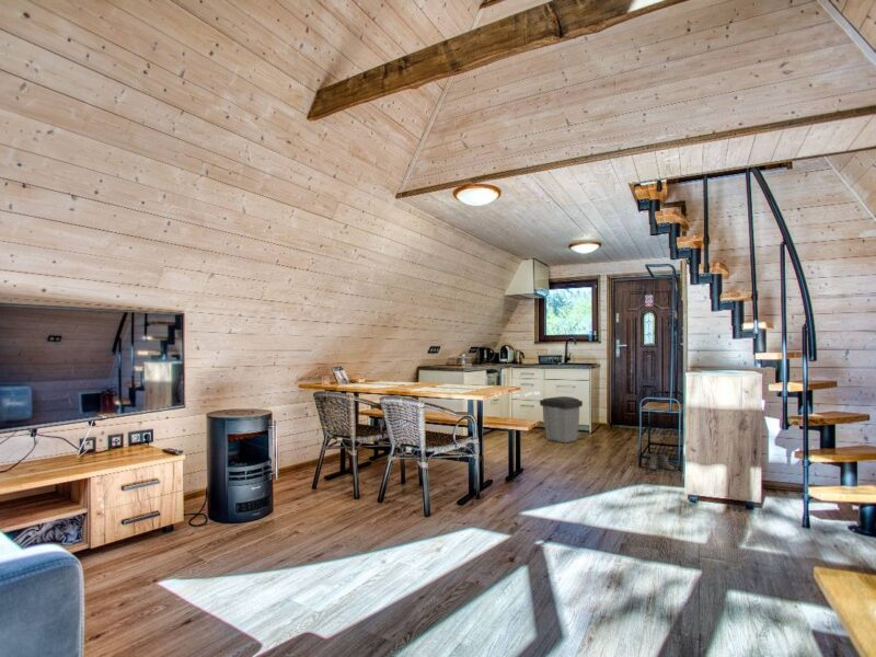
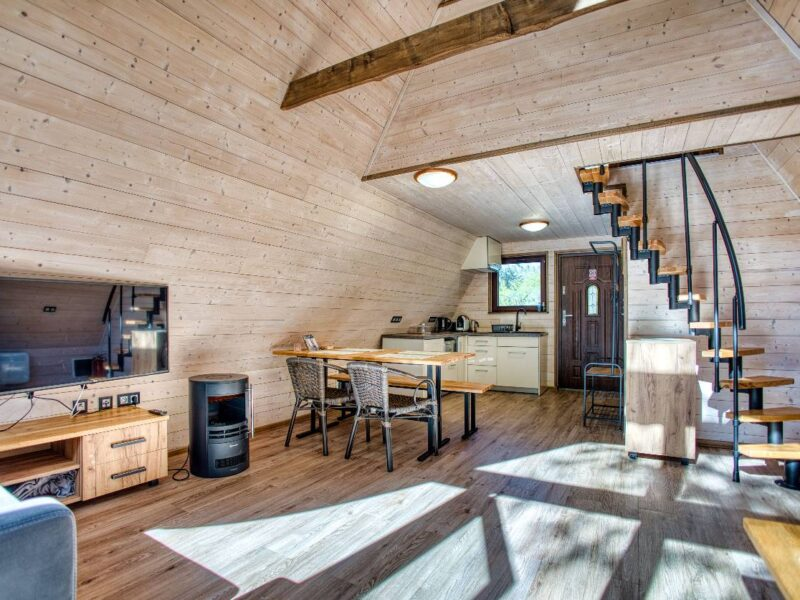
- boots (659, 461)
- trash can (561, 418)
